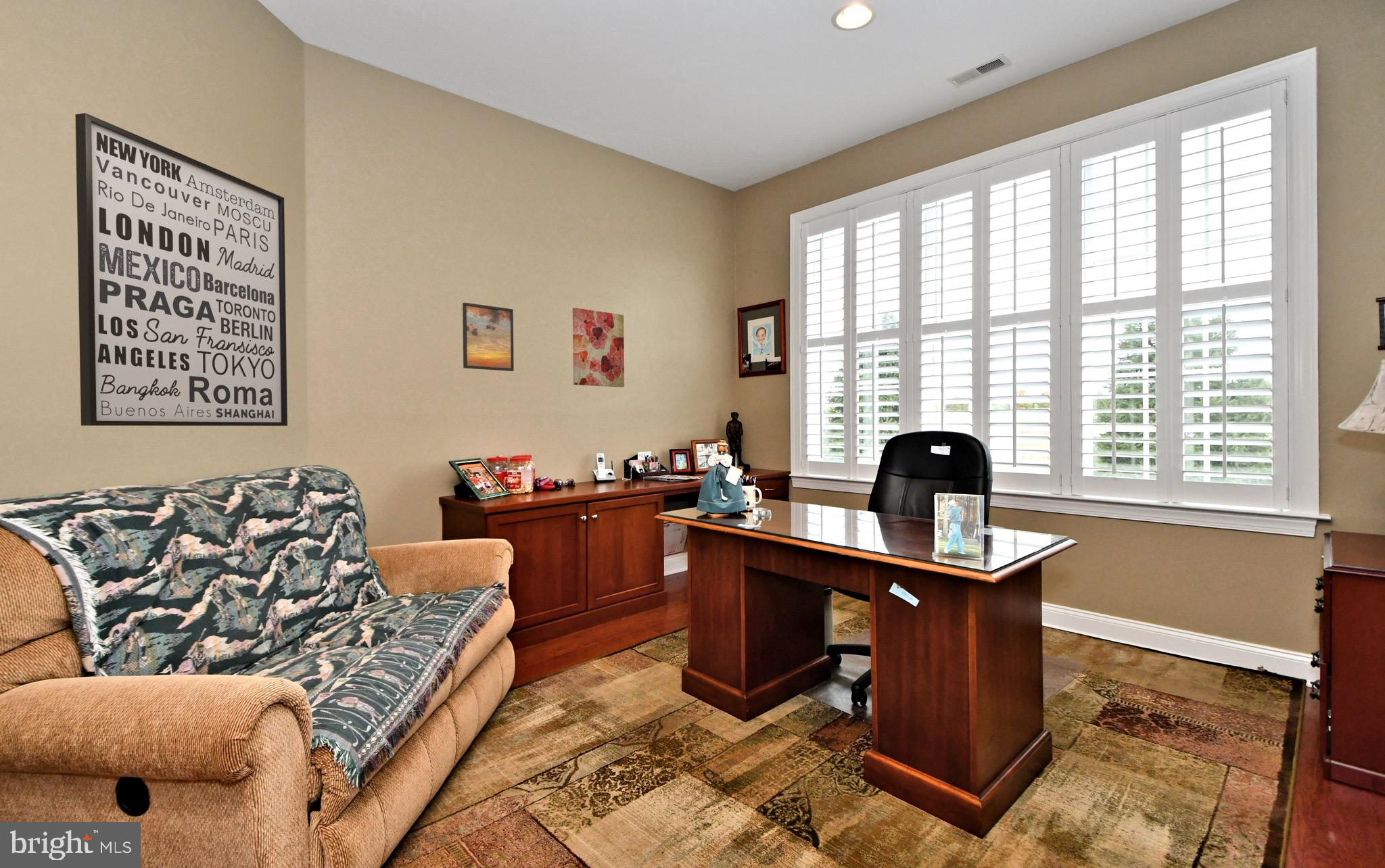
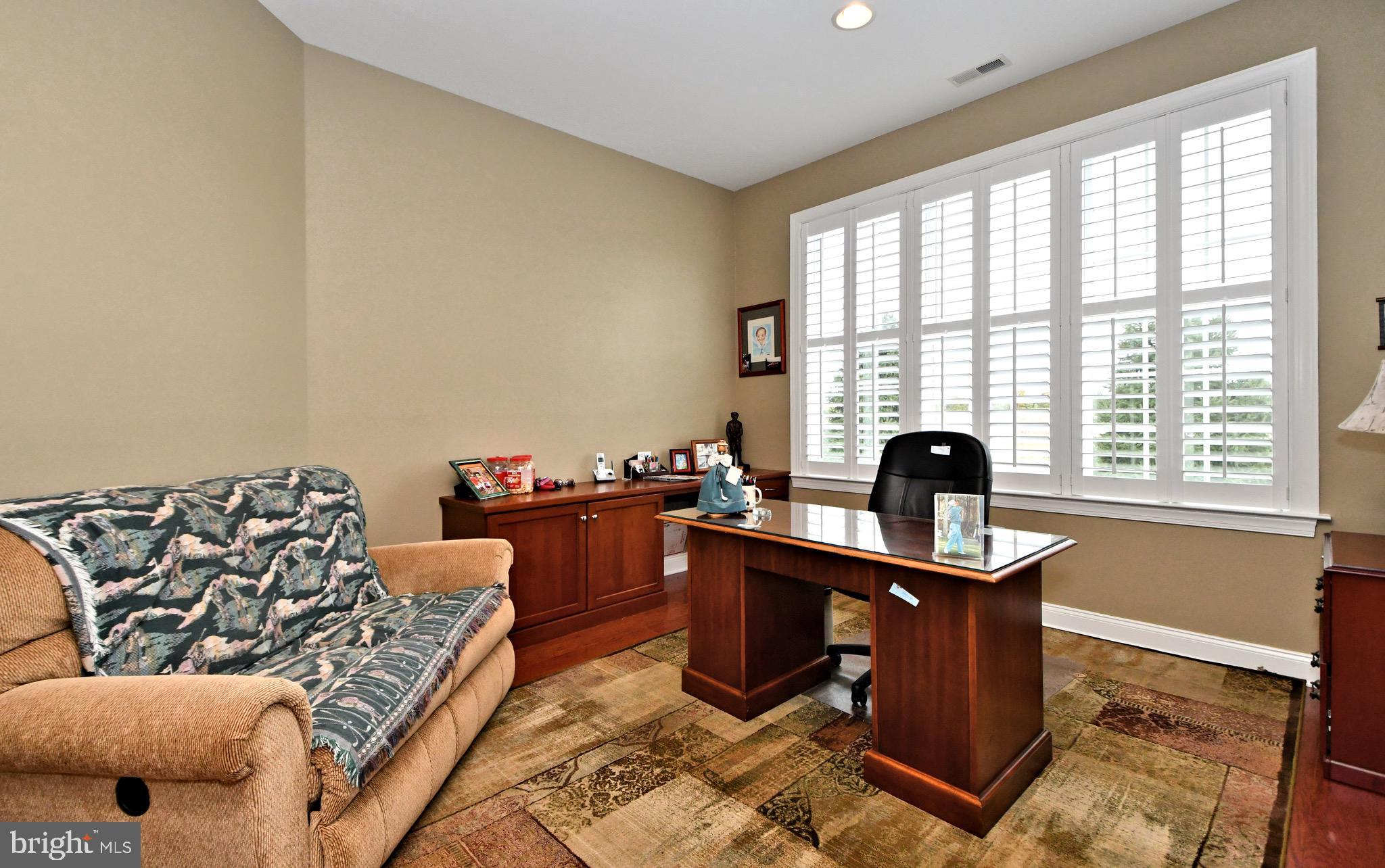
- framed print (488, 337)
- wall art (599, 349)
- wall art (197, 294)
